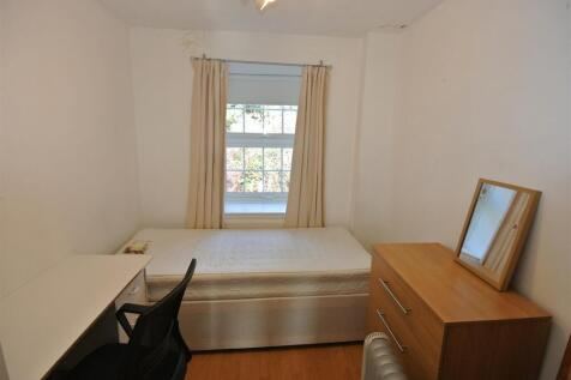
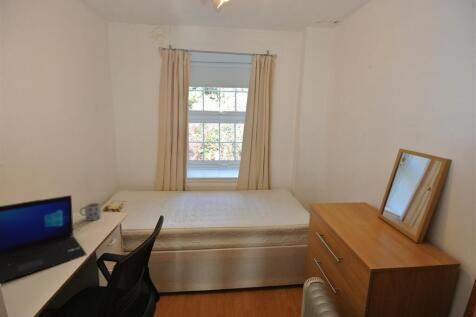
+ mug (90, 211)
+ laptop (37, 233)
